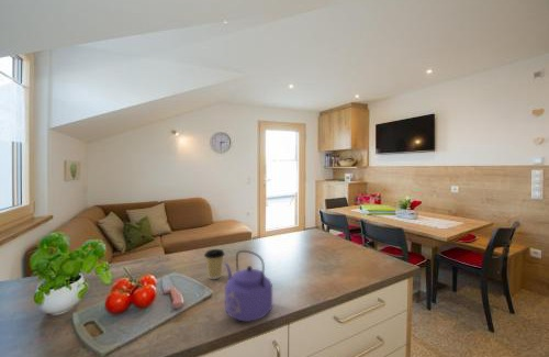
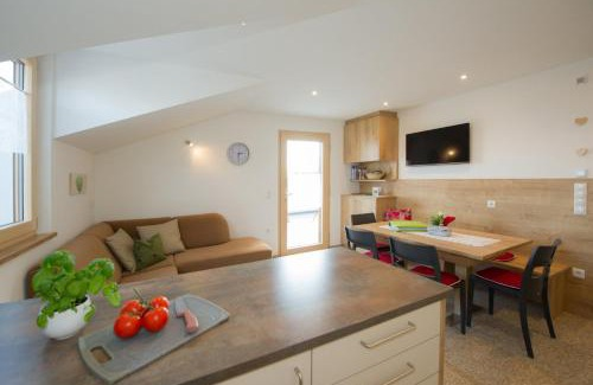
- kettle (244, 278)
- coffee cup (214, 264)
